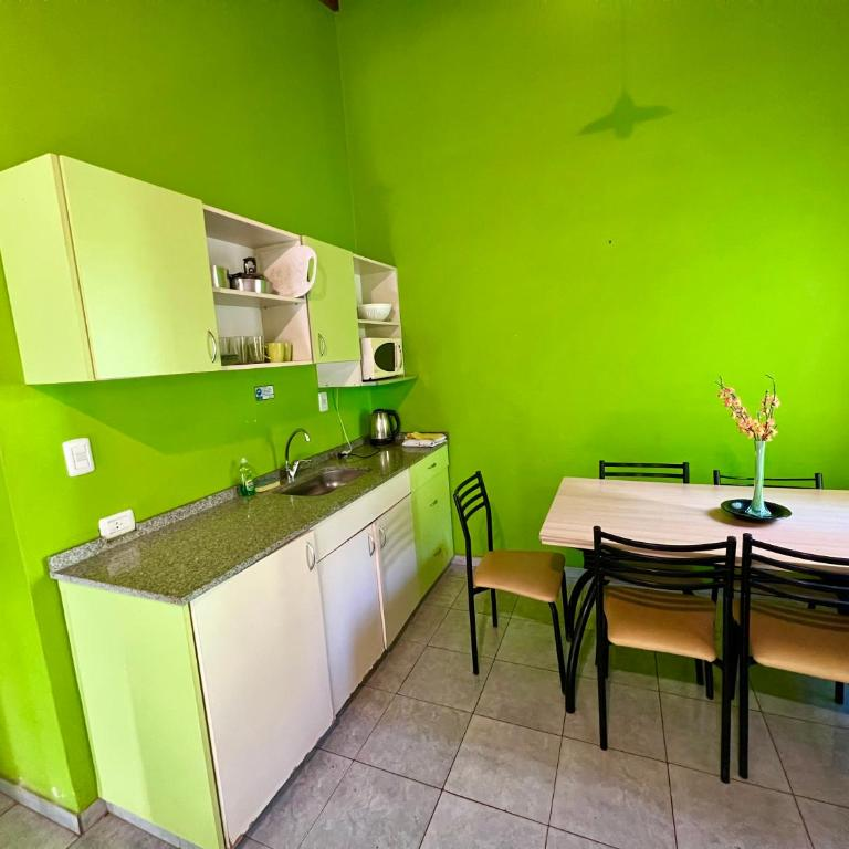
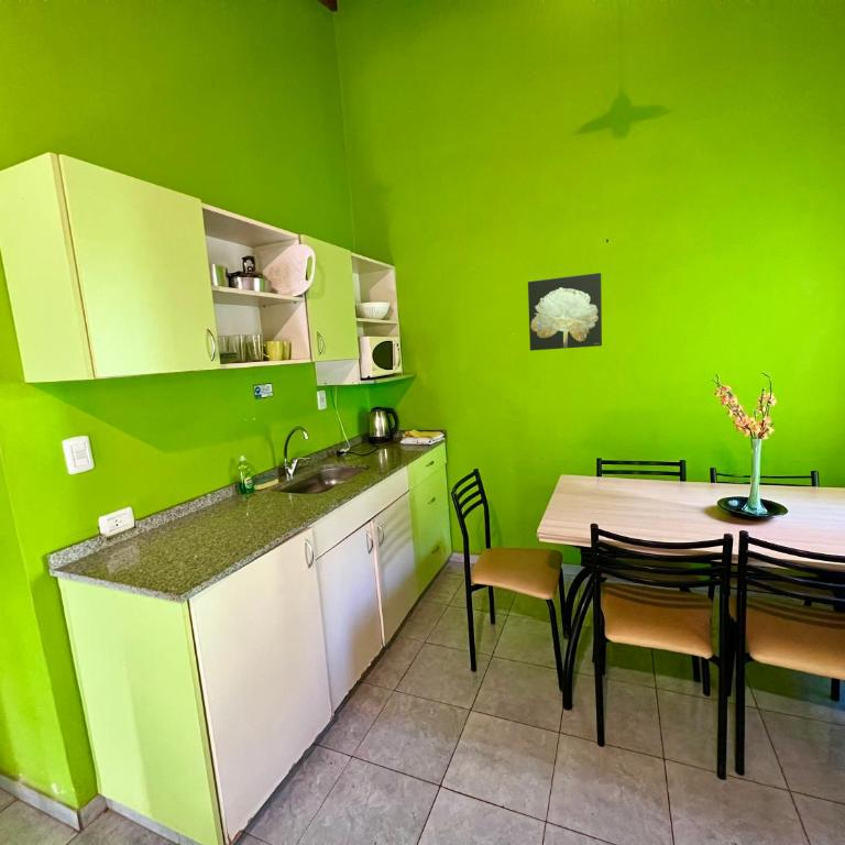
+ wall art (564, 312)
